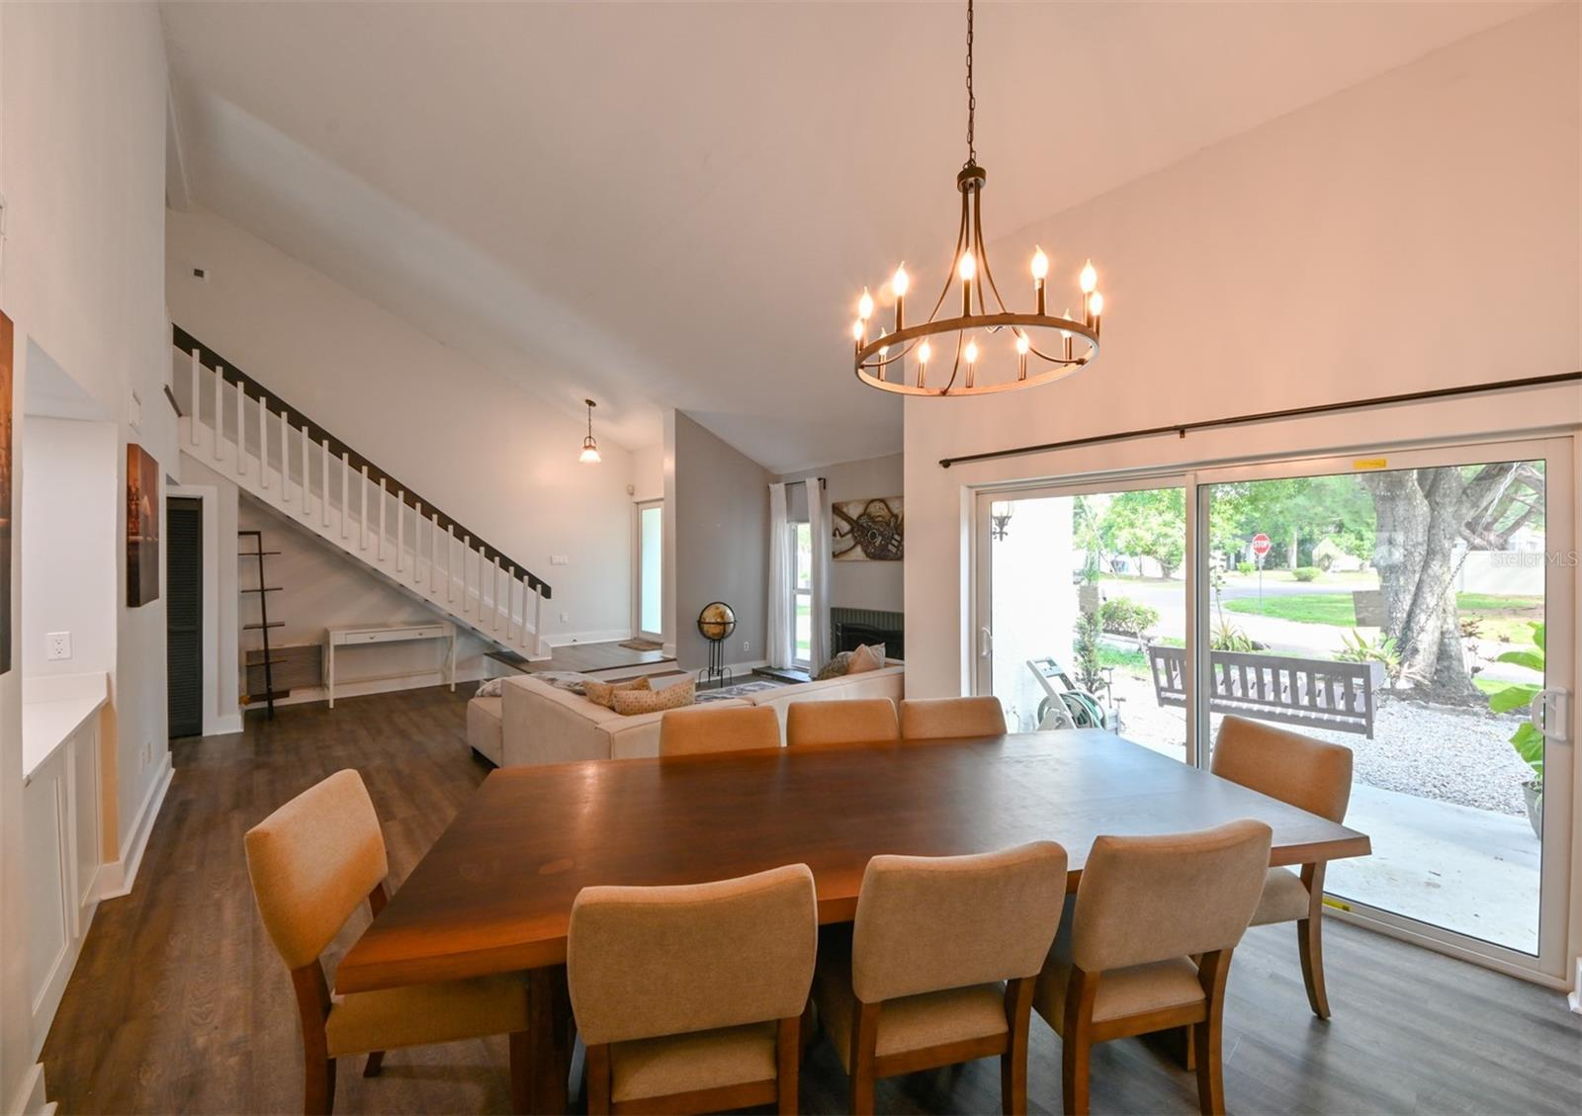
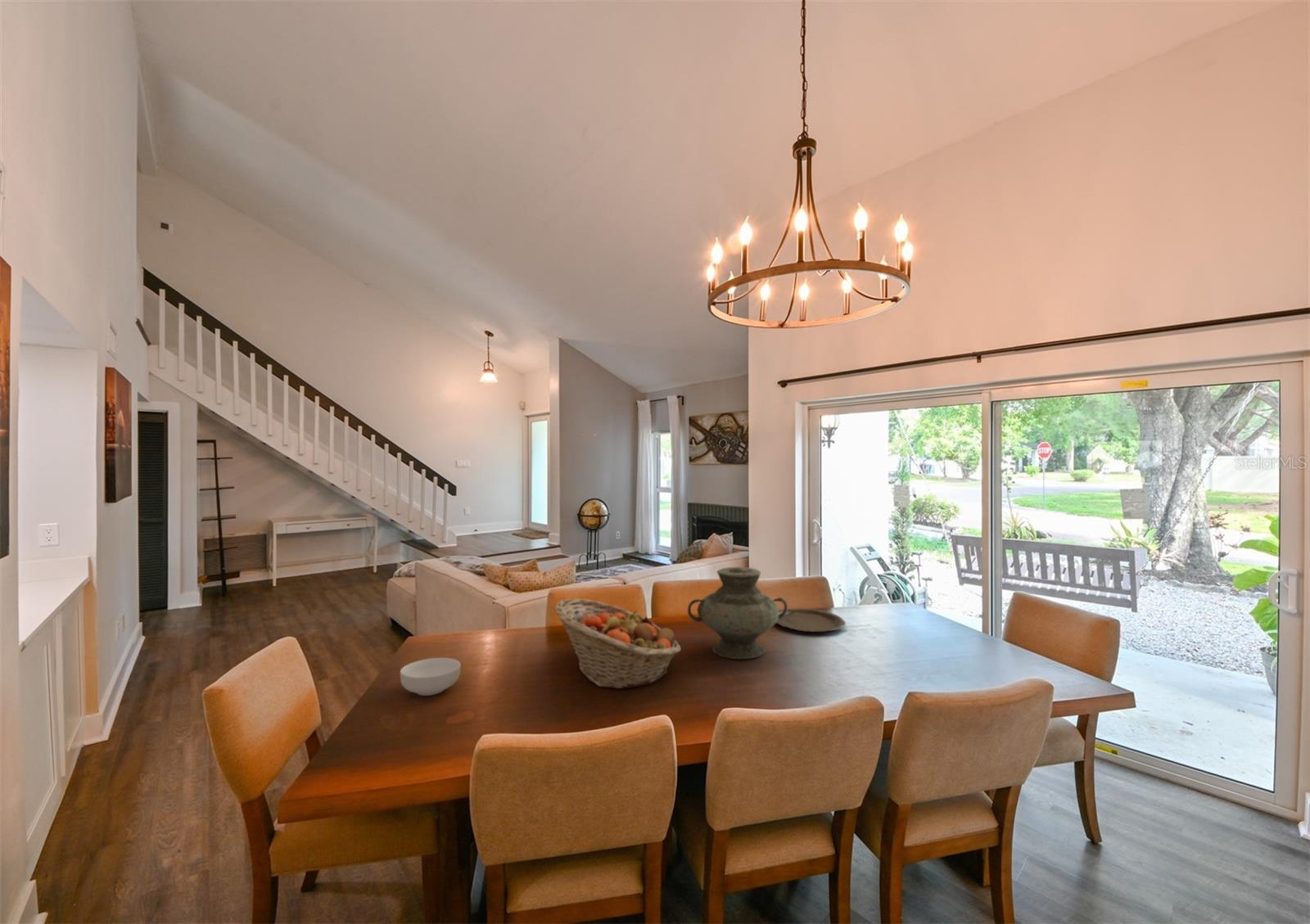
+ plate (807, 620)
+ vase (738, 609)
+ cereal bowl (431, 678)
+ fruit basket (617, 636)
